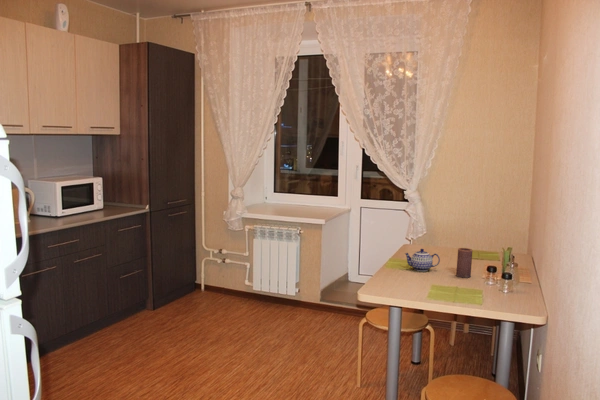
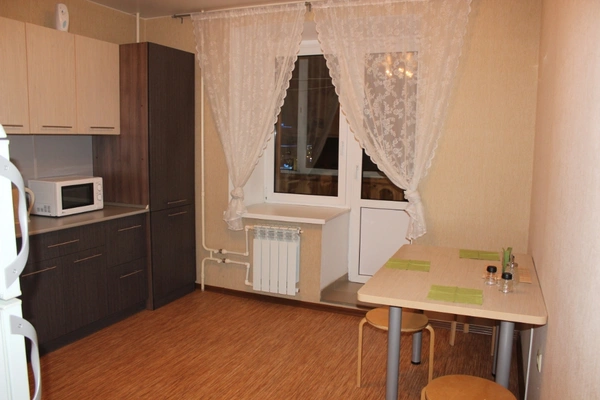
- teapot (422, 259)
- candle (464, 262)
